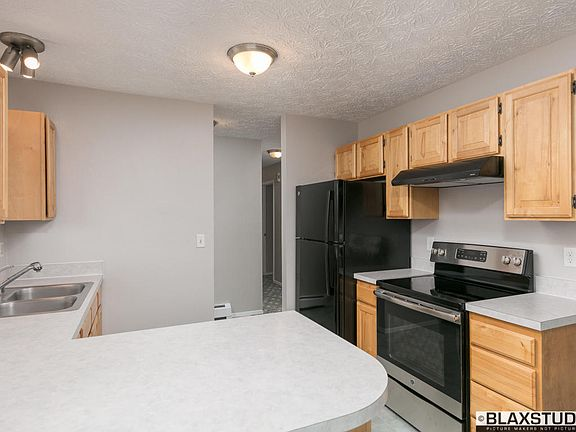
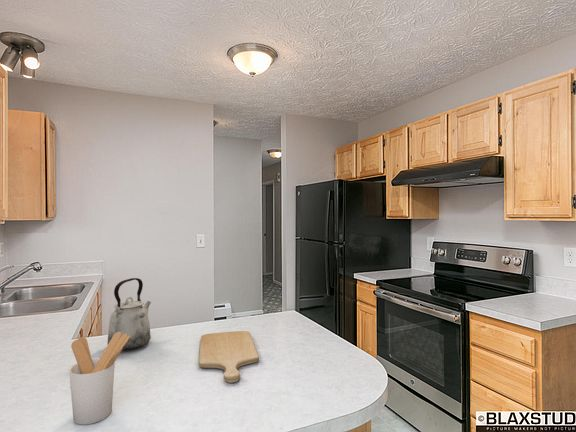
+ chopping board (228, 353)
+ utensil holder (102, 373)
+ kettle (134, 310)
